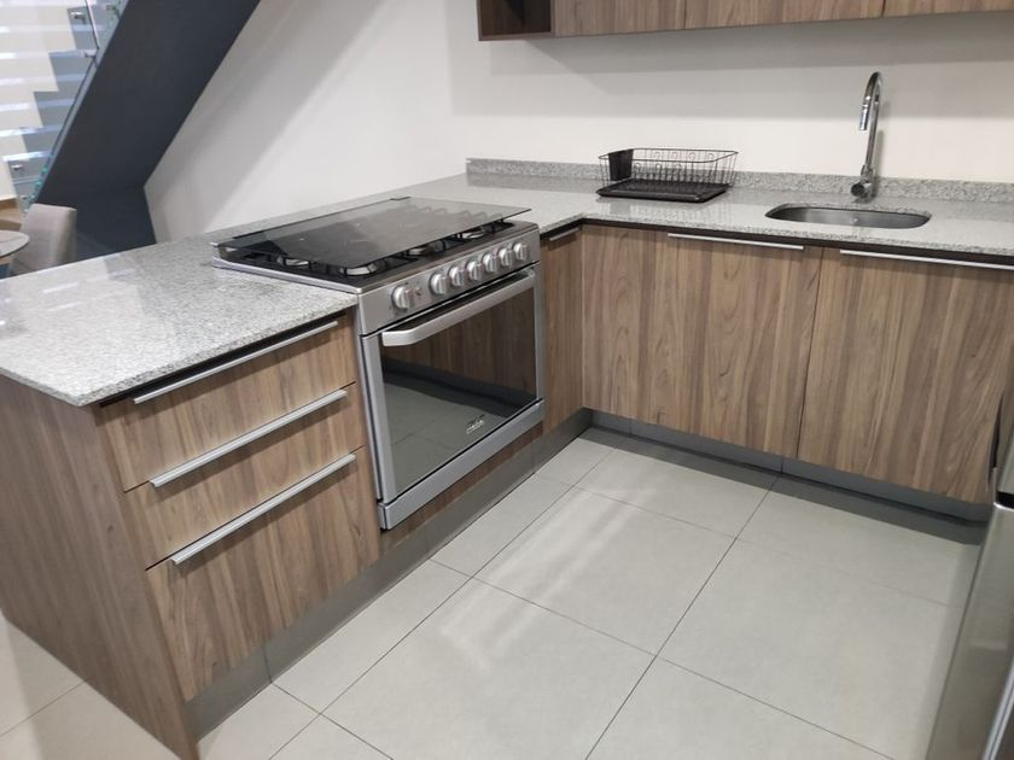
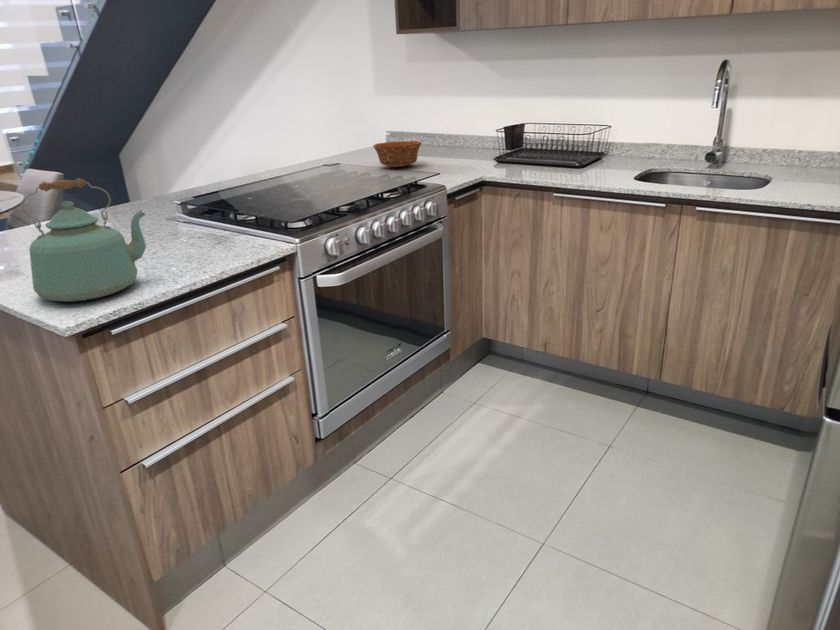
+ kettle (87, 235)
+ bowl (397, 154)
